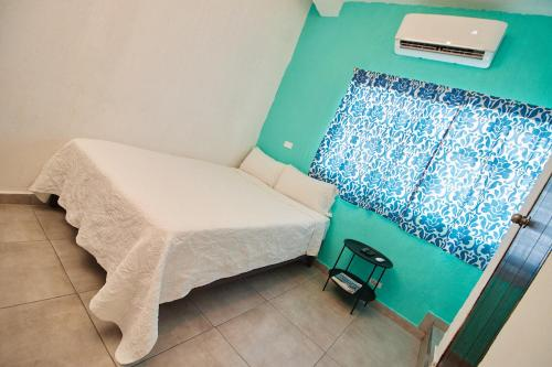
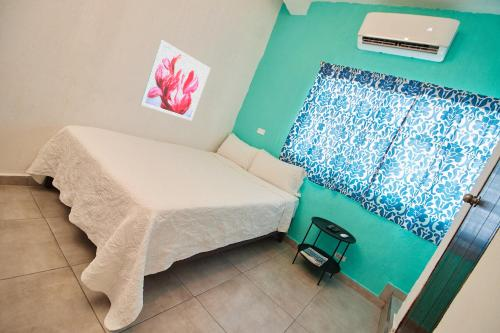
+ wall art (178, 84)
